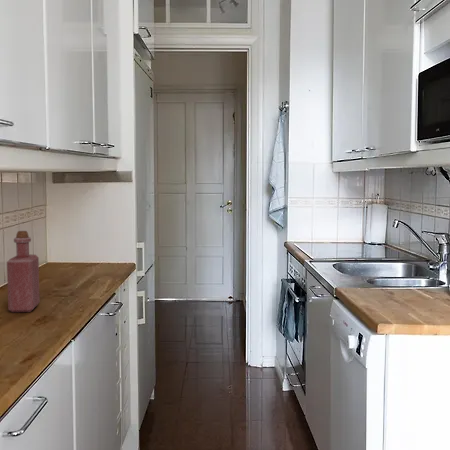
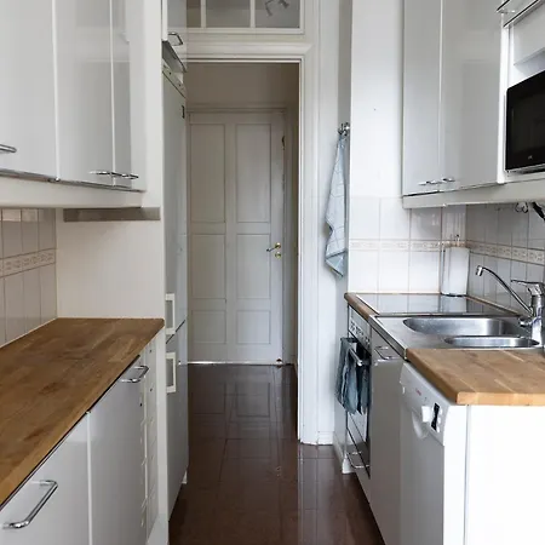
- bottle (23, 270)
